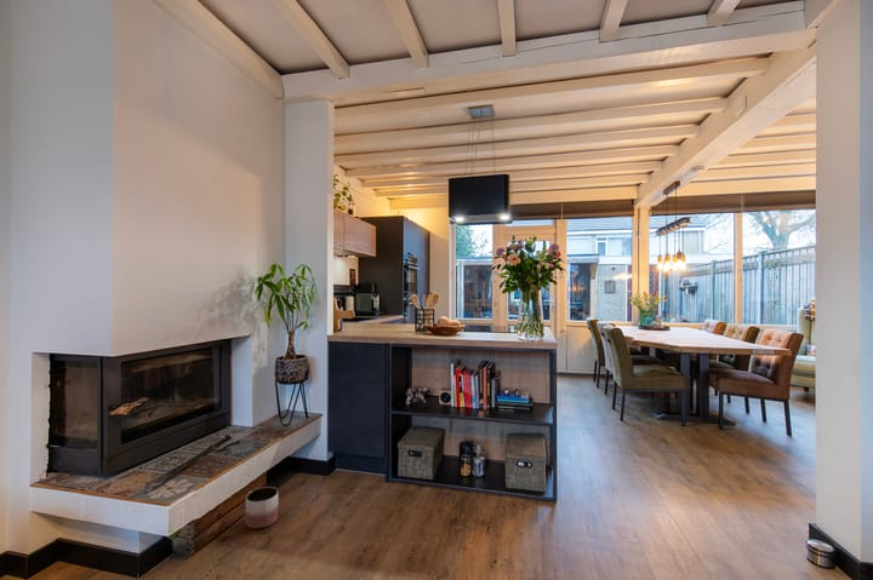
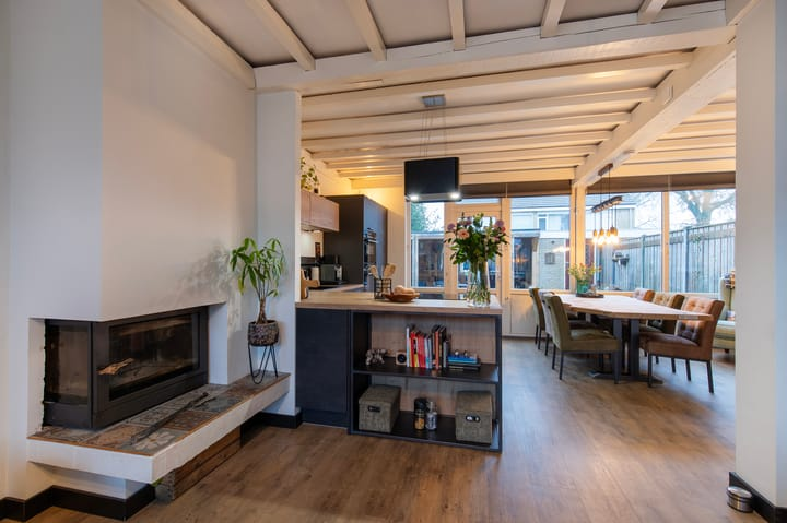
- planter (262, 507)
